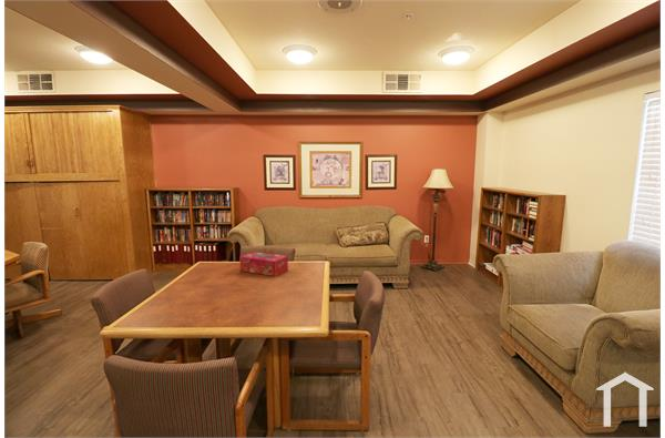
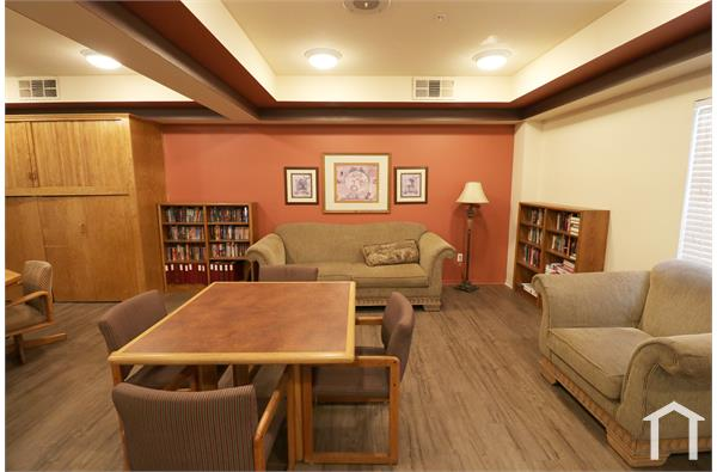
- tissue box (264, 263)
